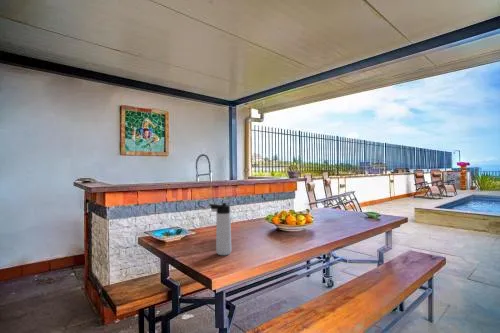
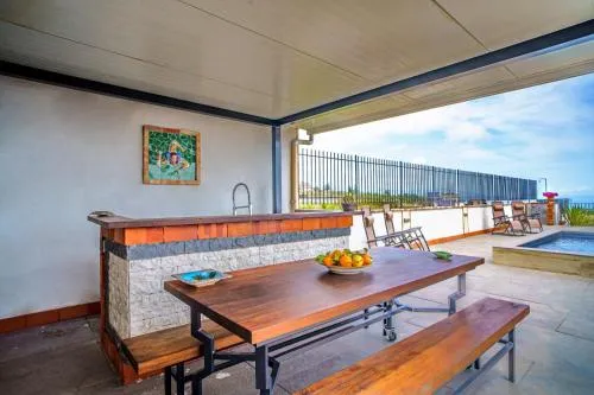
- thermos bottle (220, 228)
